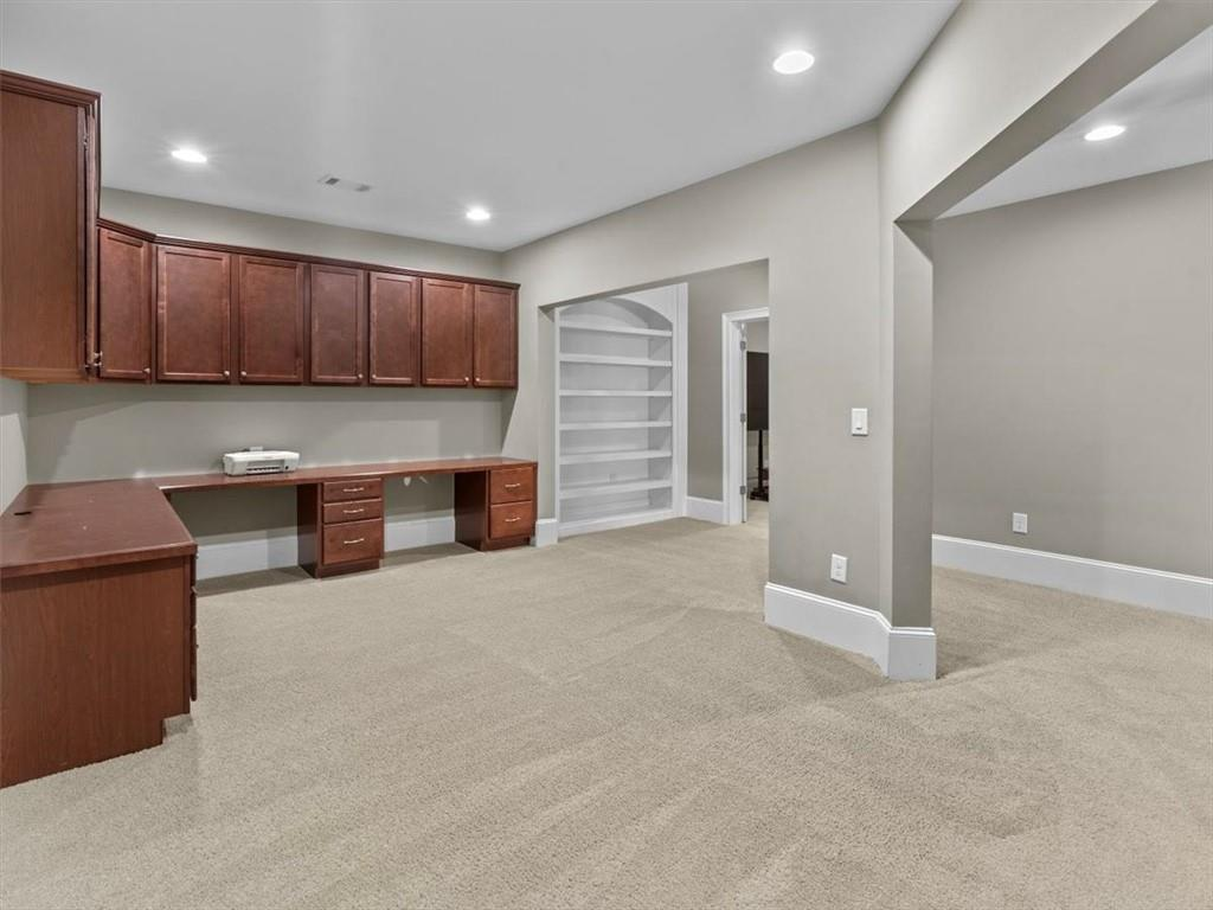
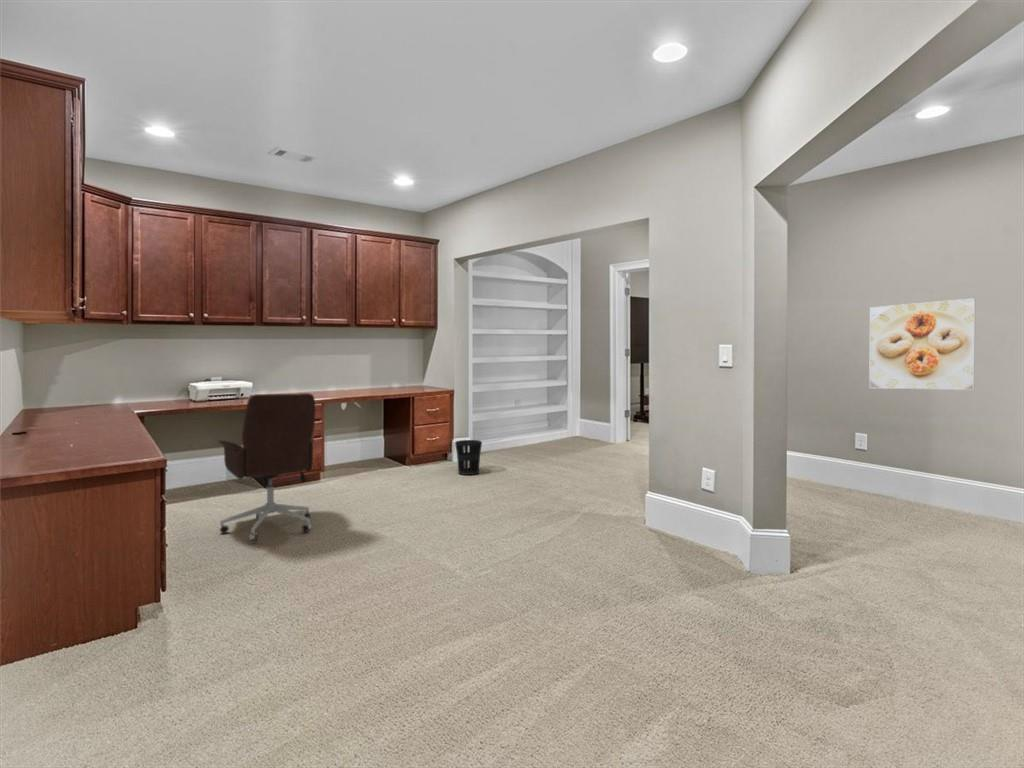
+ office chair (270, 460)
+ wastebasket (468, 457)
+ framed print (919, 346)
